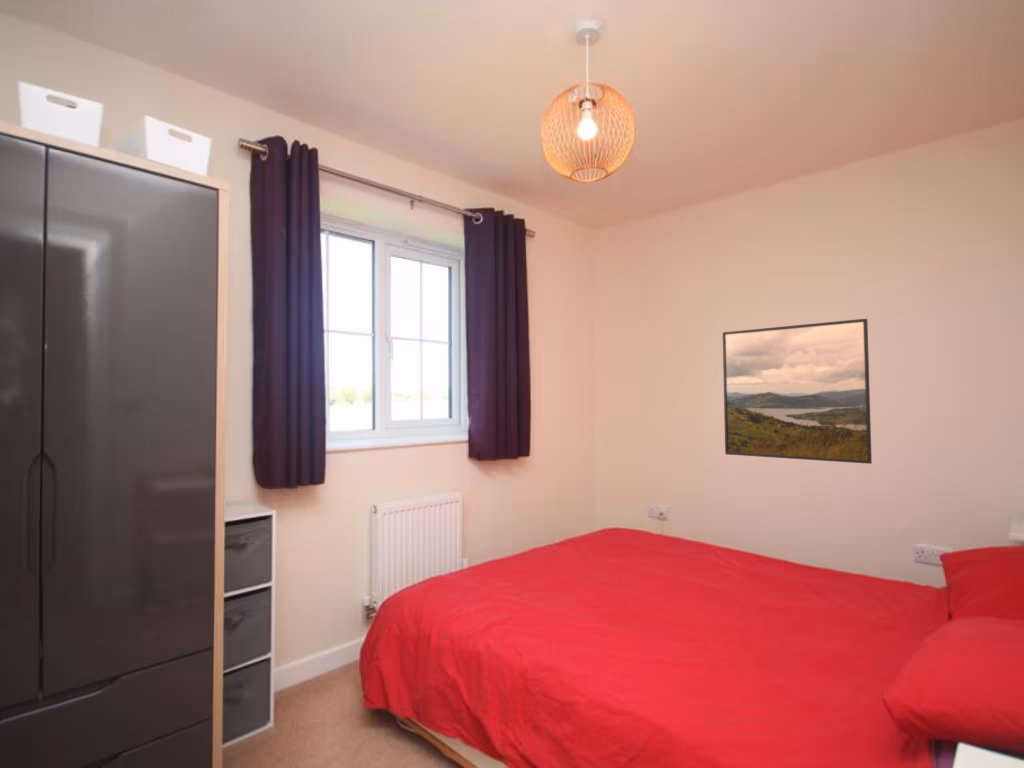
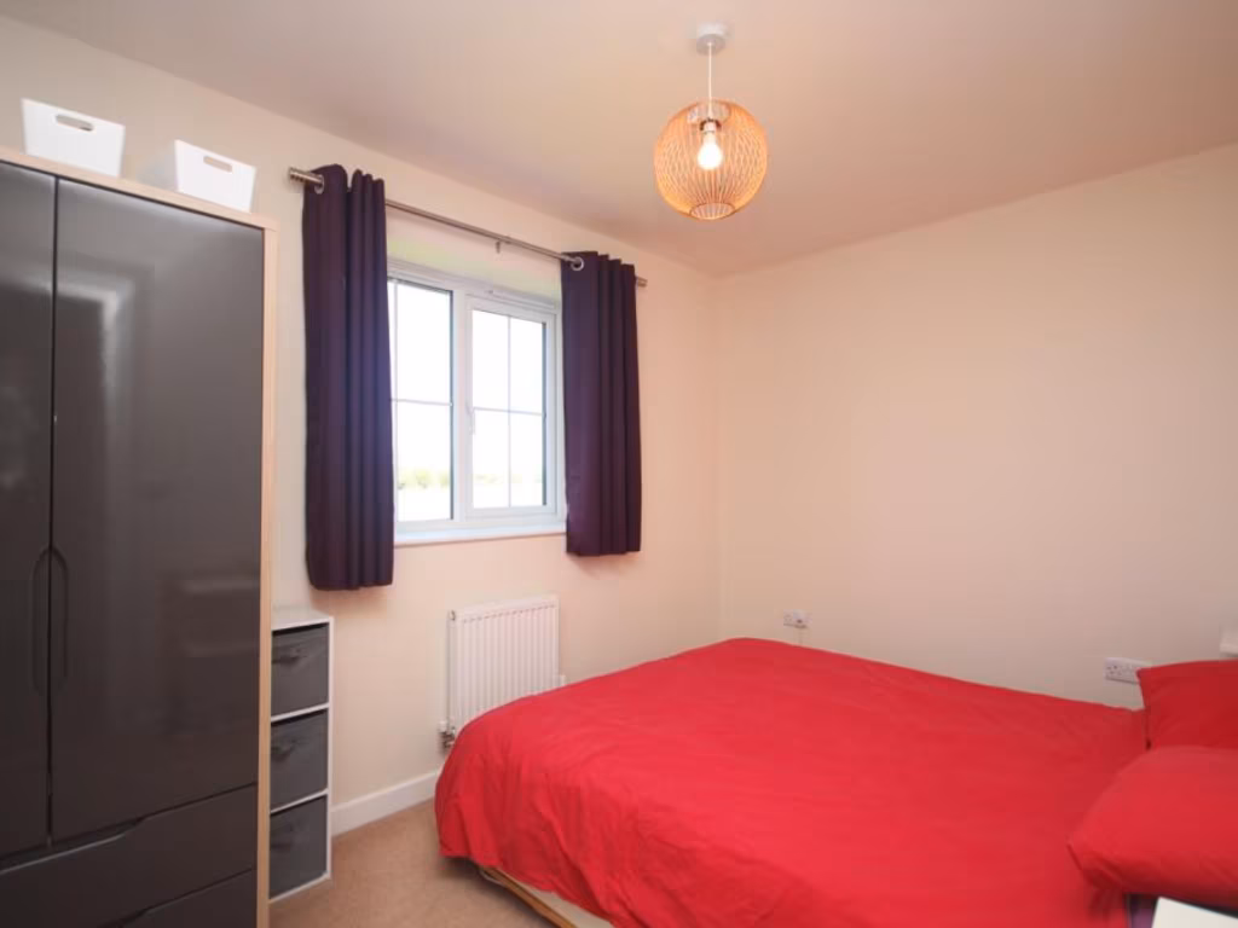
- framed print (790, 392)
